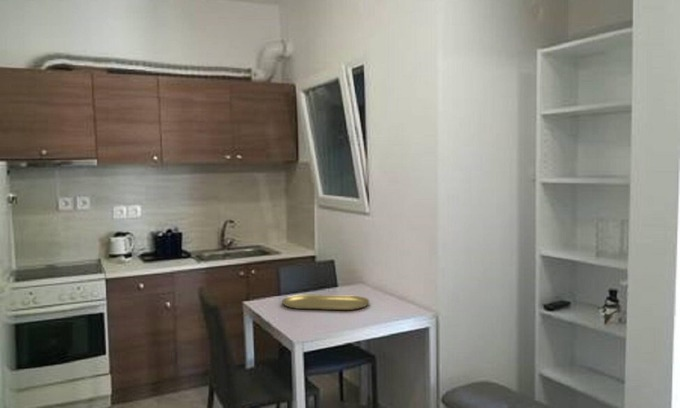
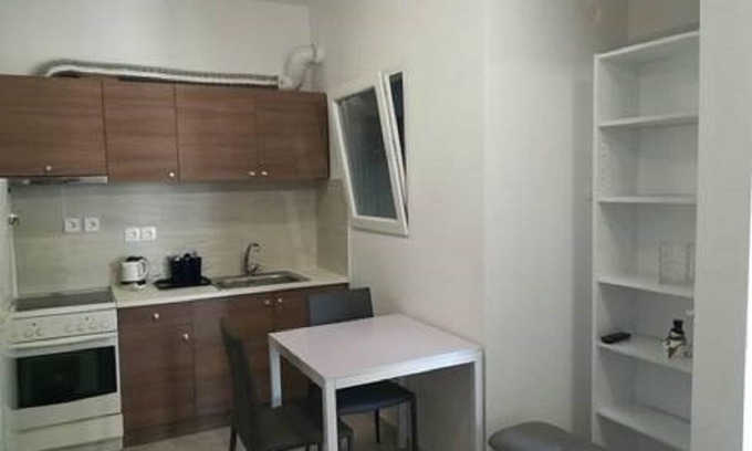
- placemat (325, 302)
